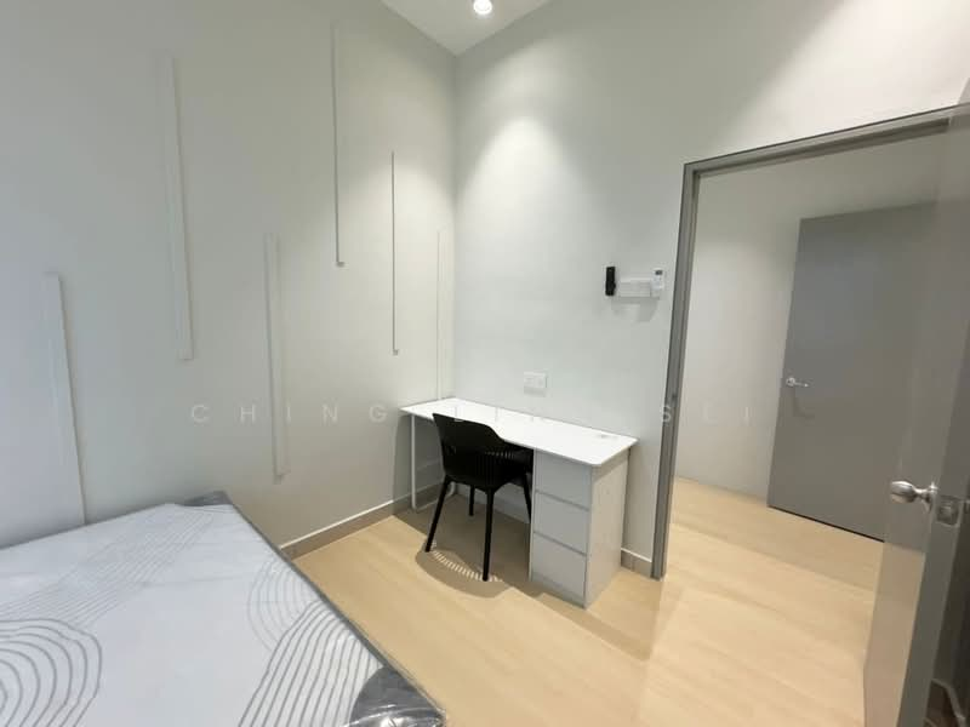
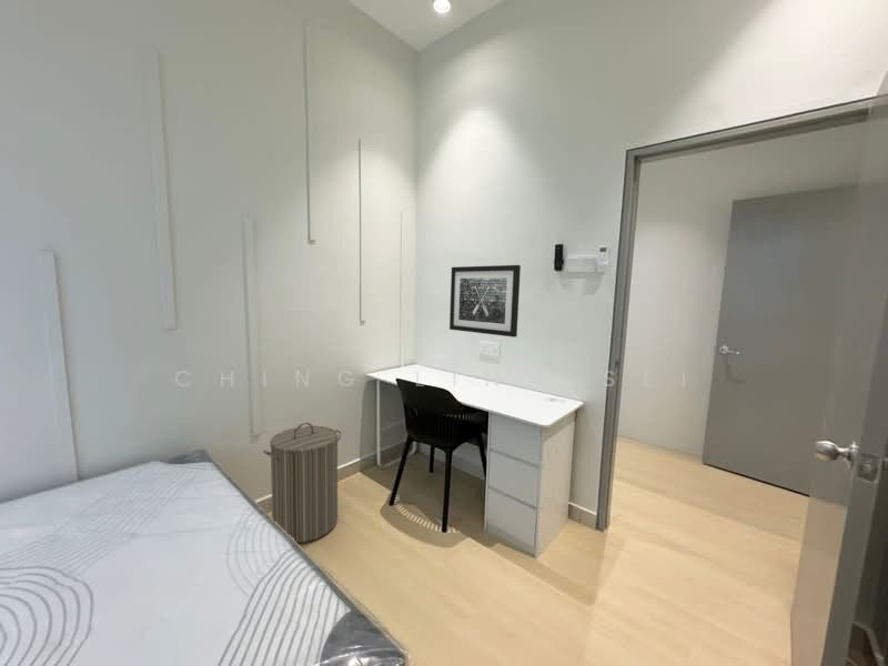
+ laundry hamper (305, 473)
+ wall art (482, 300)
